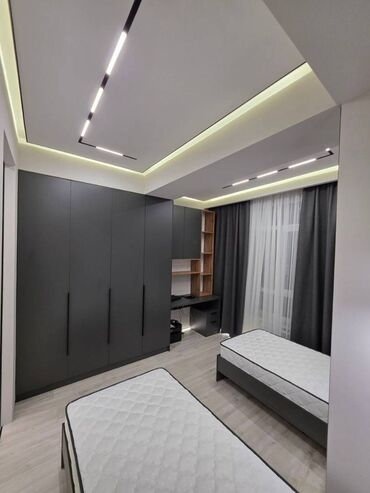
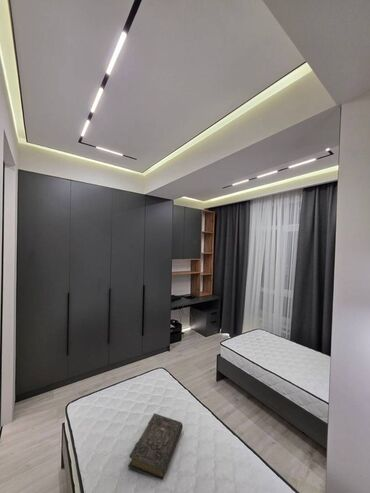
+ book (157, 442)
